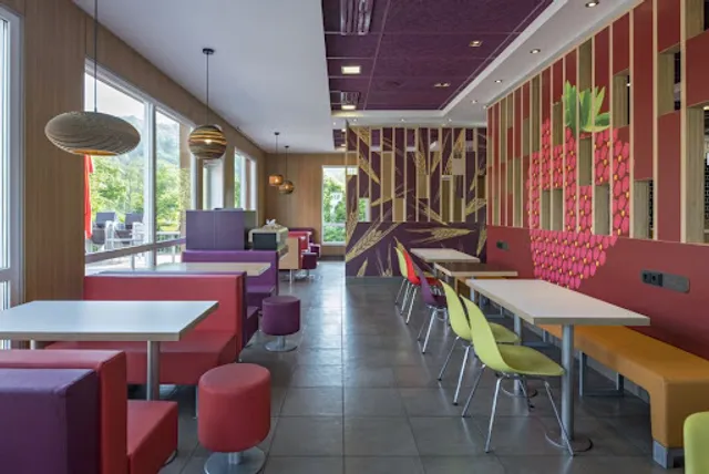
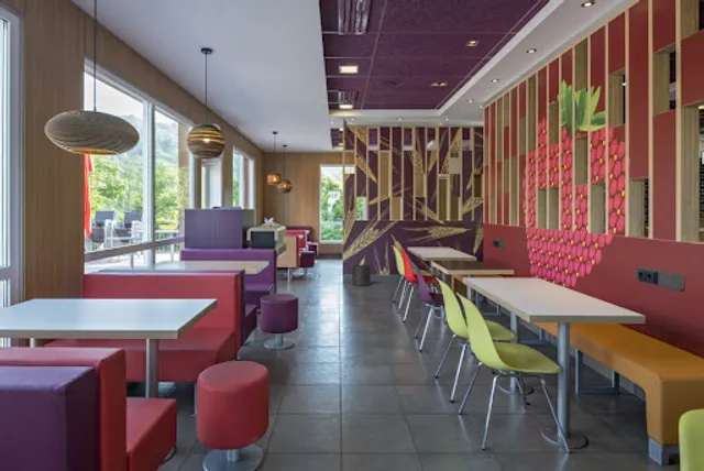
+ waste bin (361, 274)
